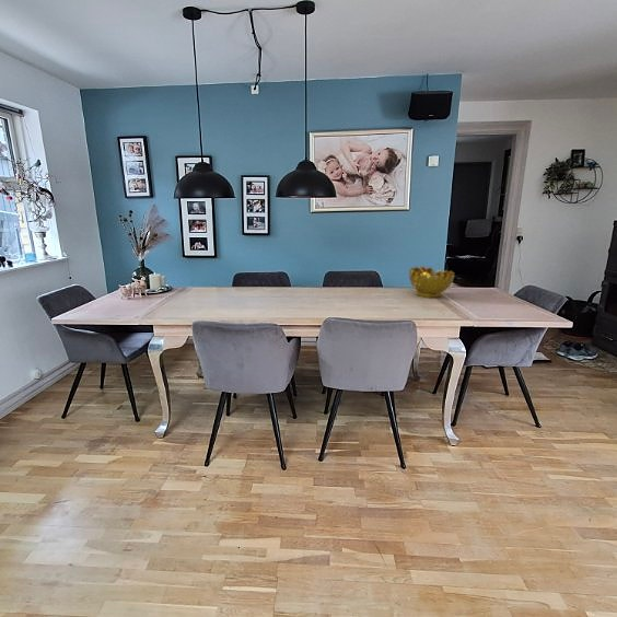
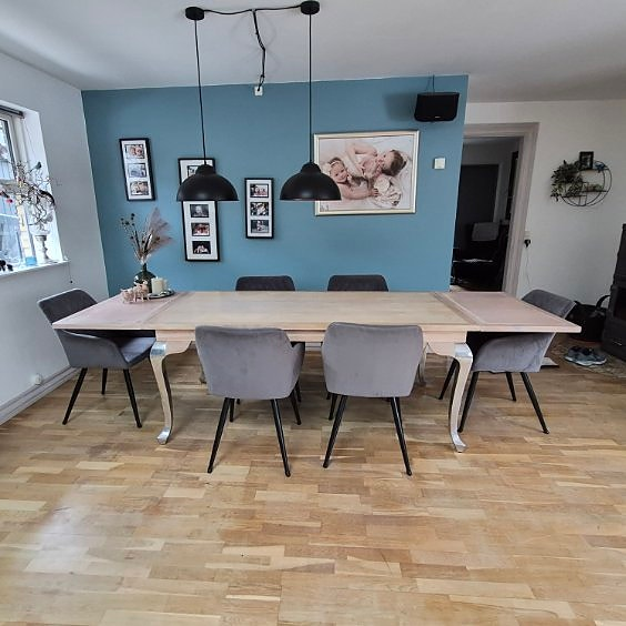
- decorative bowl (430, 282)
